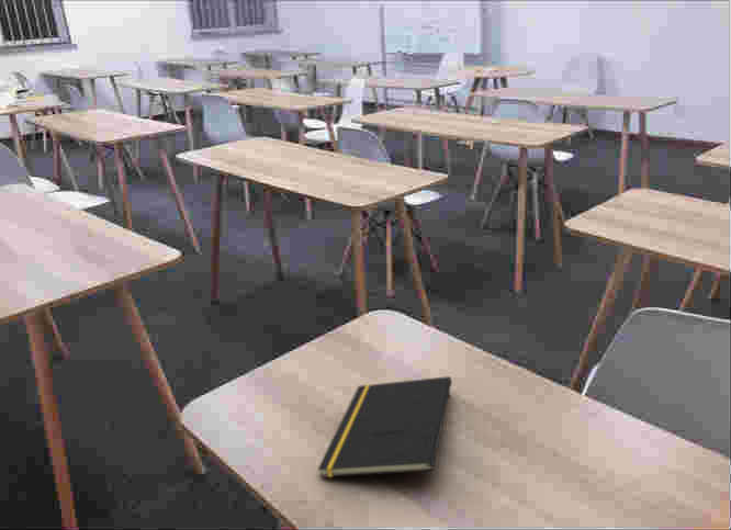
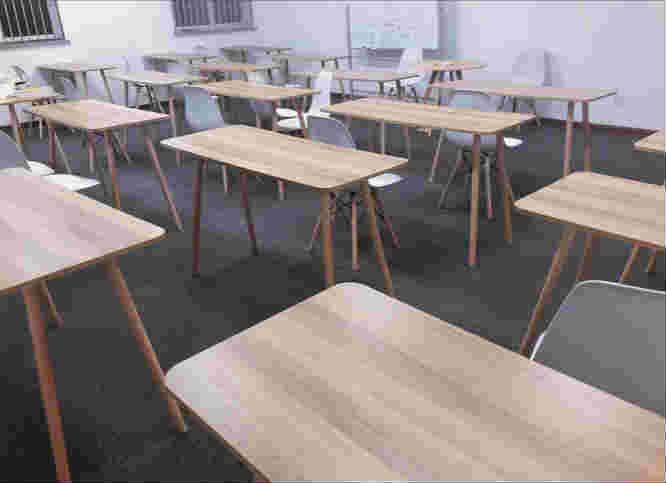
- notepad (390, 422)
